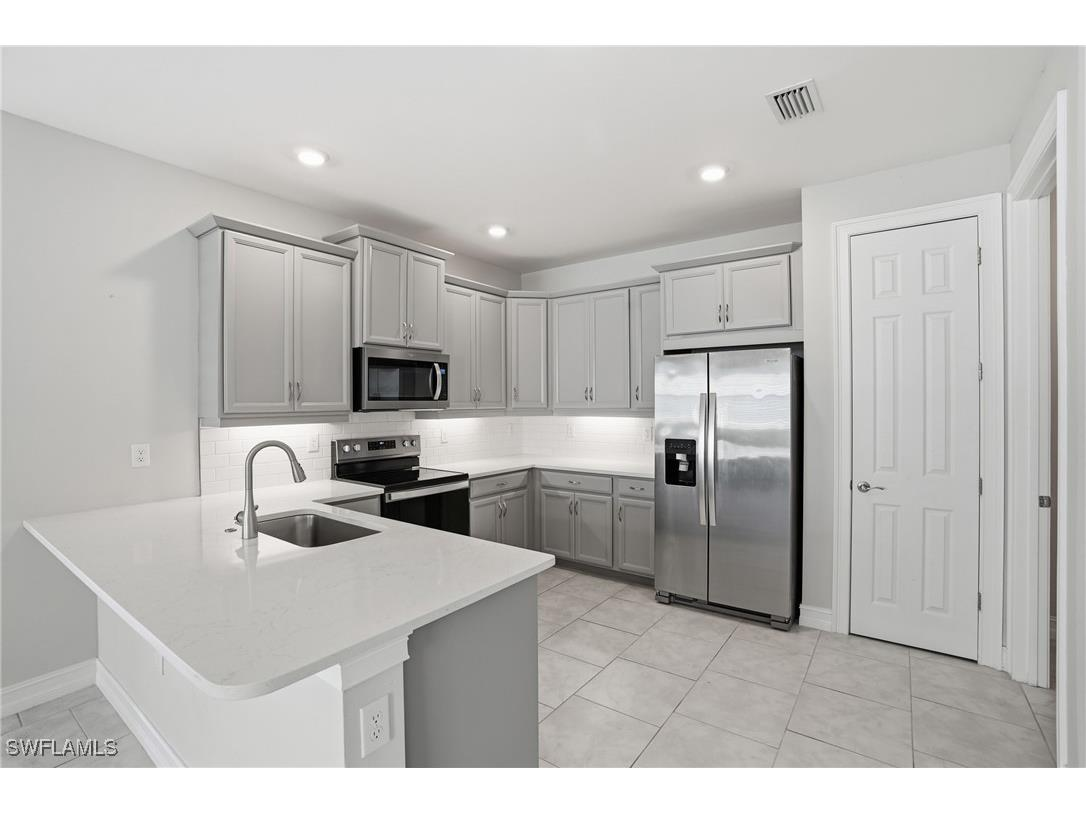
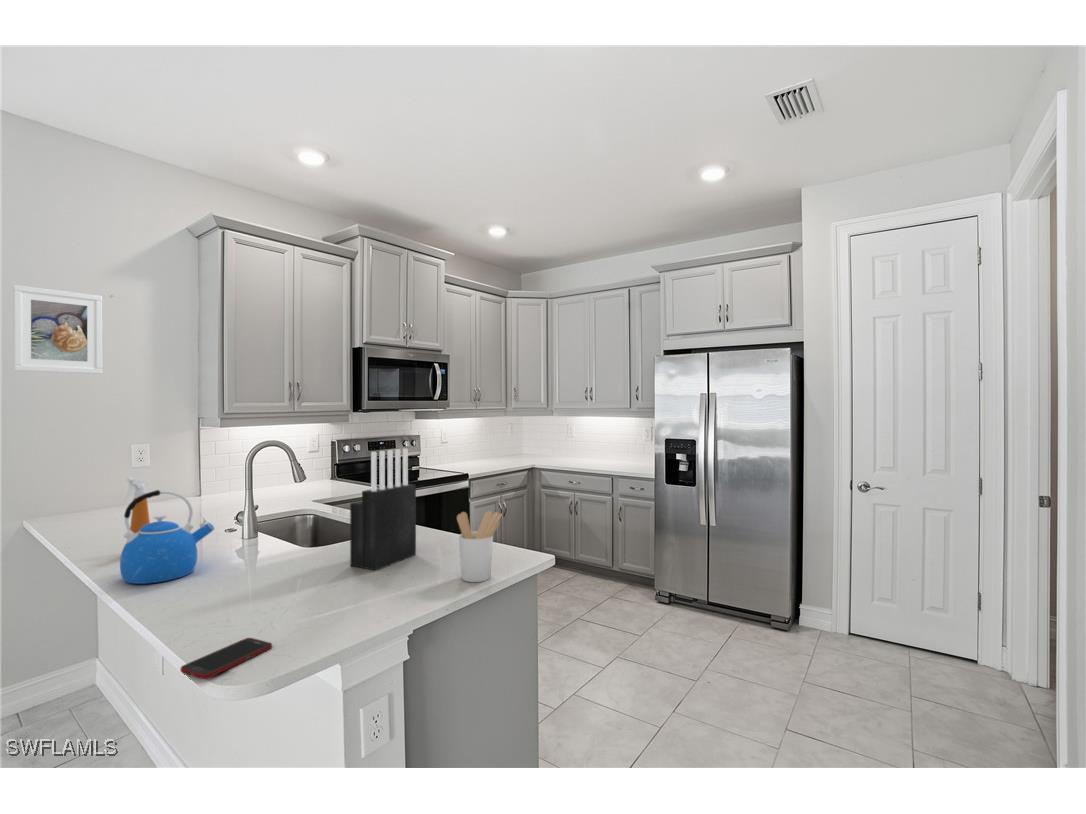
+ spray bottle (136, 515)
+ utensil holder (481, 543)
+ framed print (59, 331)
+ knife block (381, 505)
+ cell phone (228, 657)
+ kettle (169, 531)
